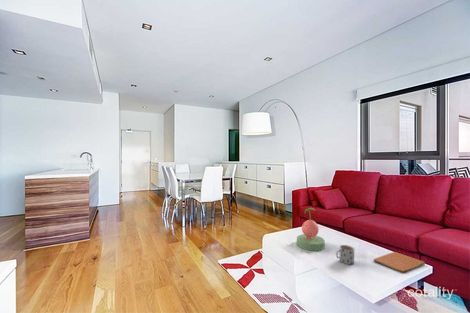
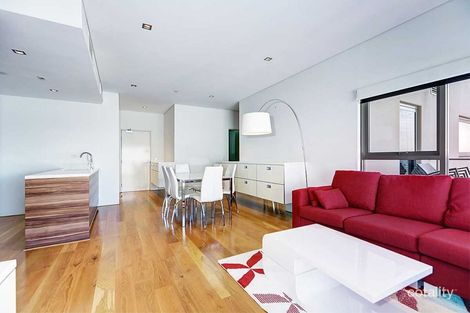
- mug (344, 254)
- plant (310, 226)
- book (398, 261)
